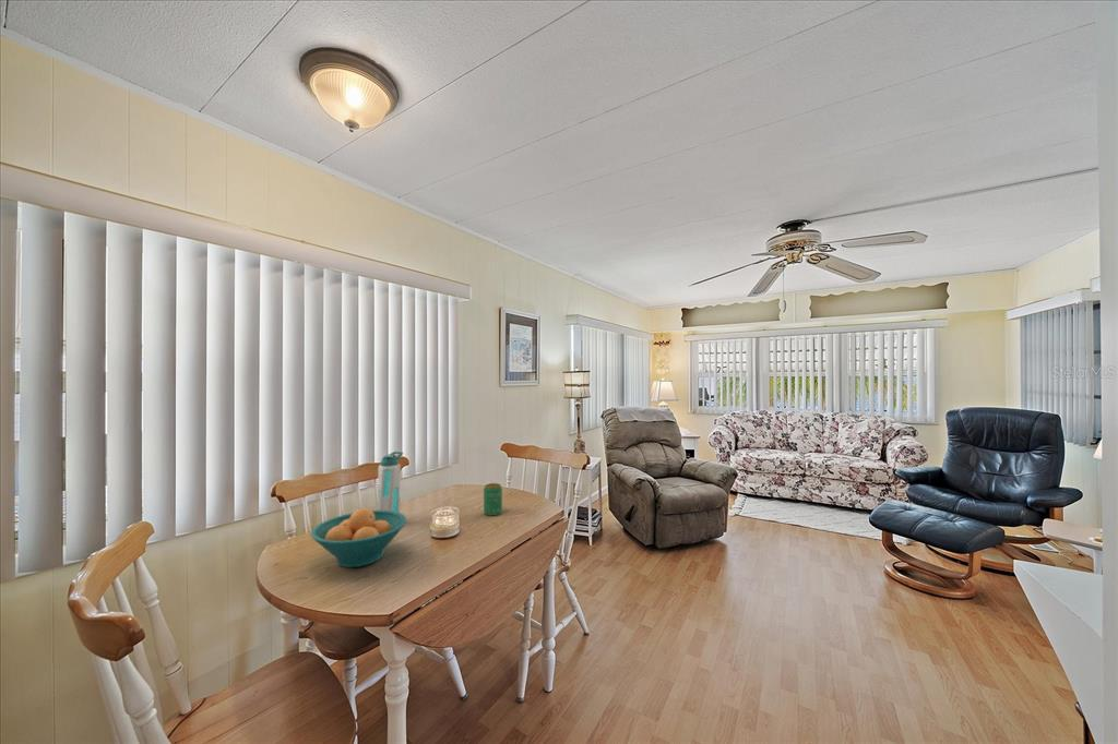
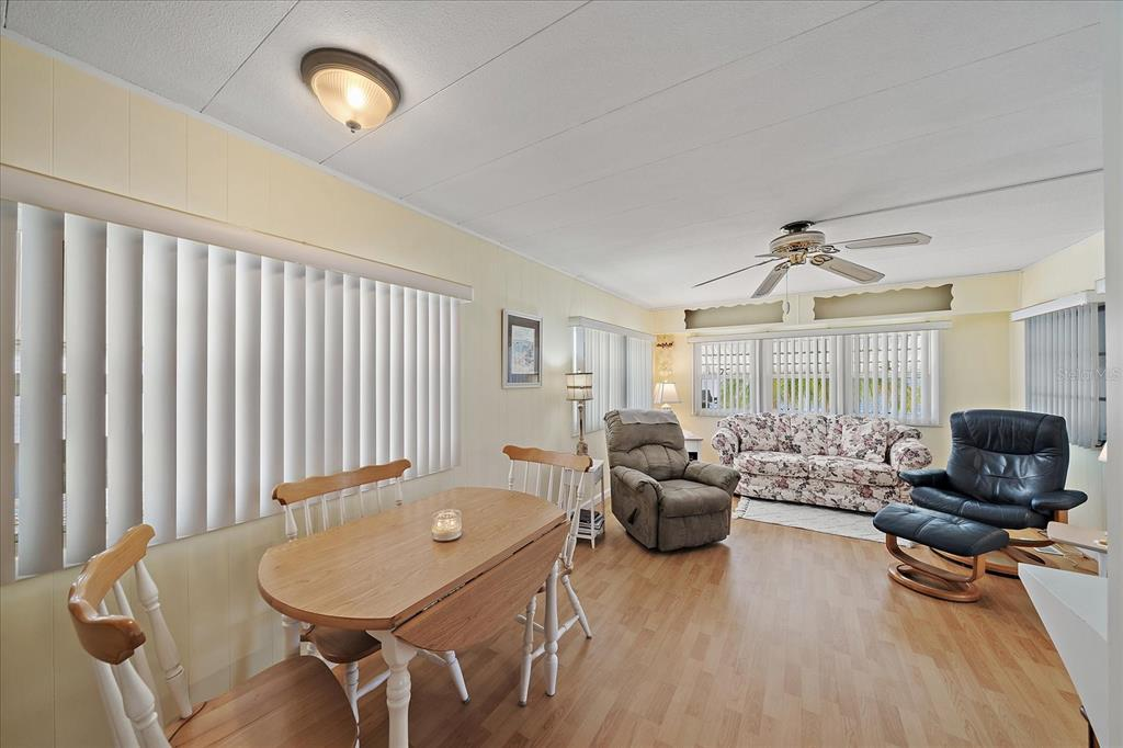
- water bottle (390, 488)
- beverage can (492, 499)
- fruit bowl (360, 533)
